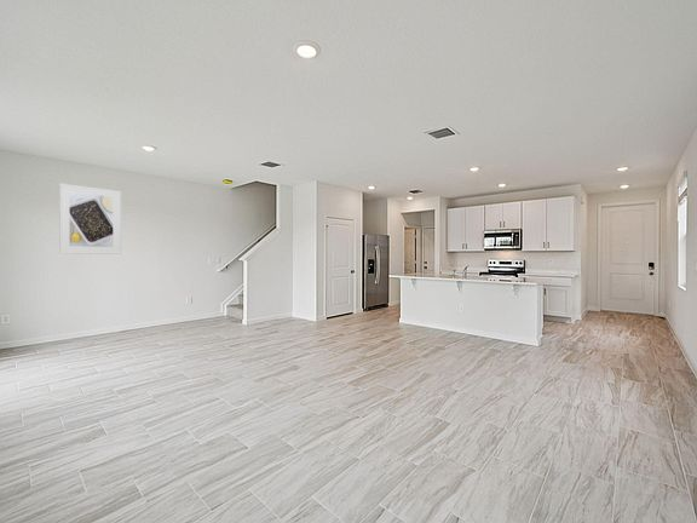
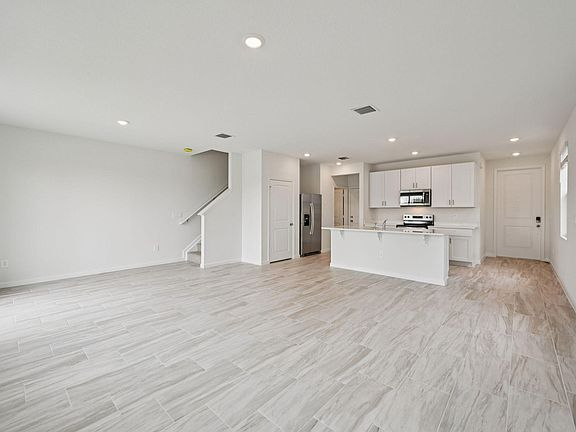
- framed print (92, 220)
